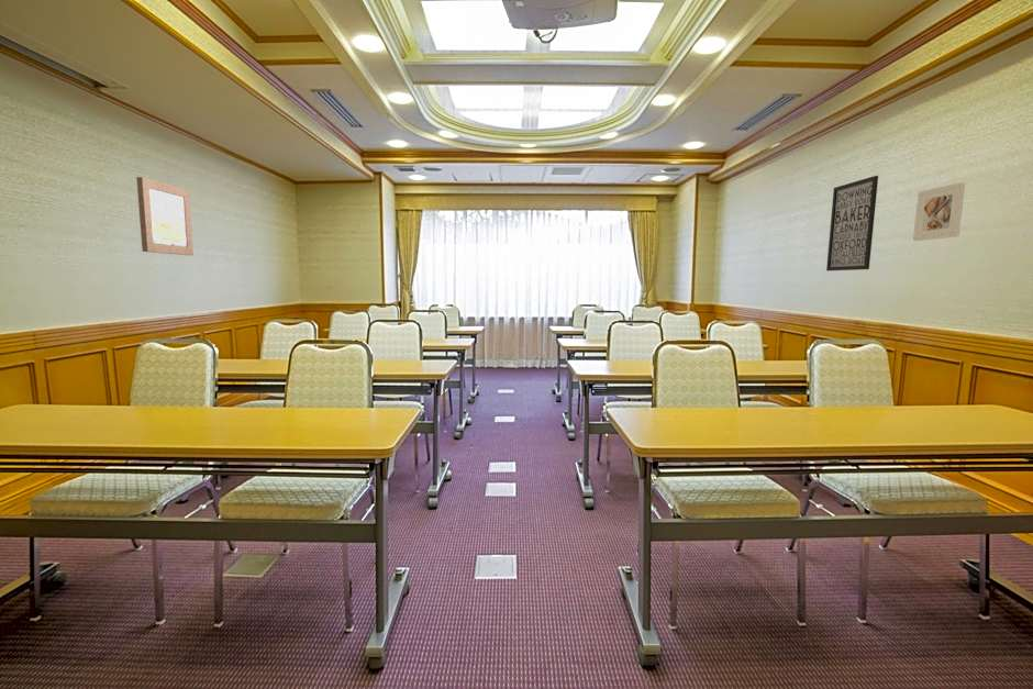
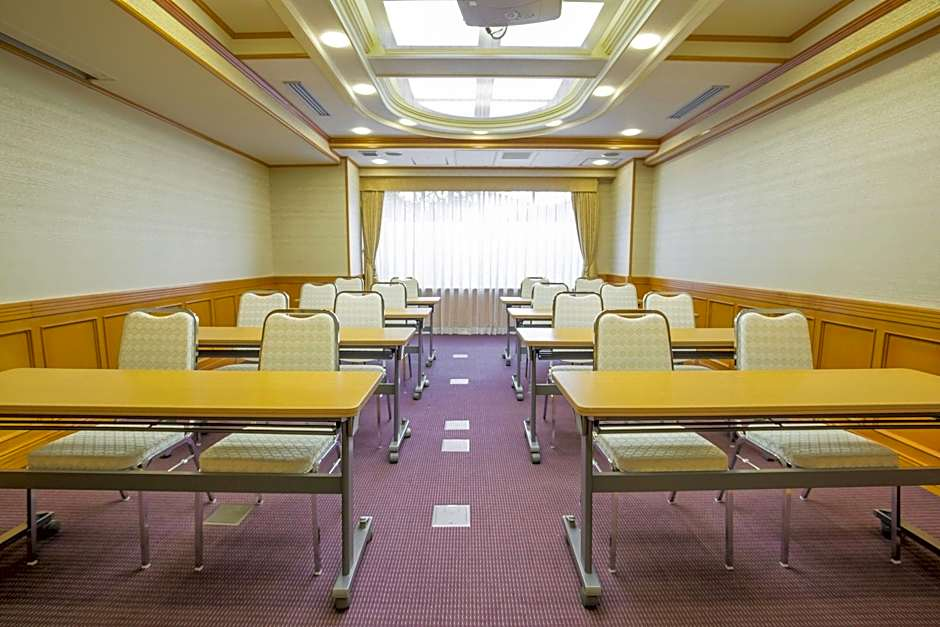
- wall art (851, 226)
- wall art (167, 219)
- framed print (937, 213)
